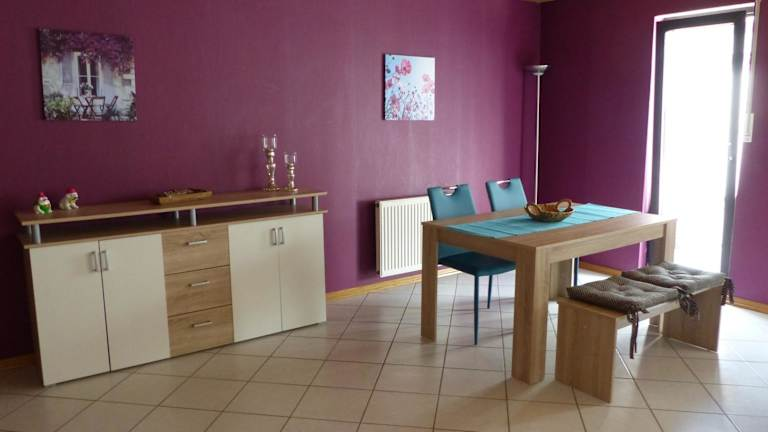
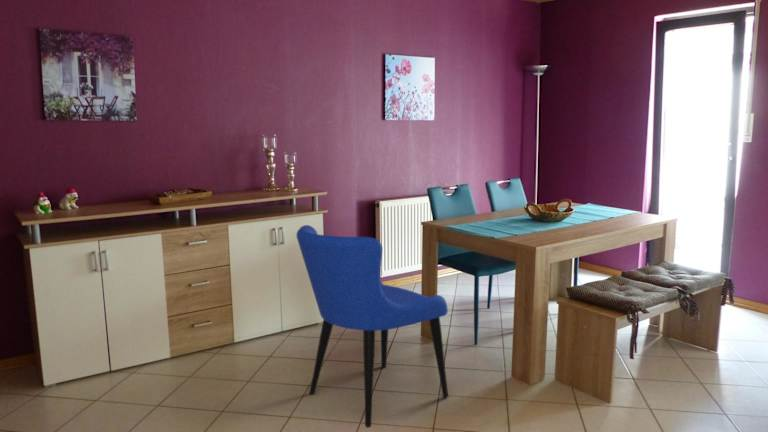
+ dining chair (375, 311)
